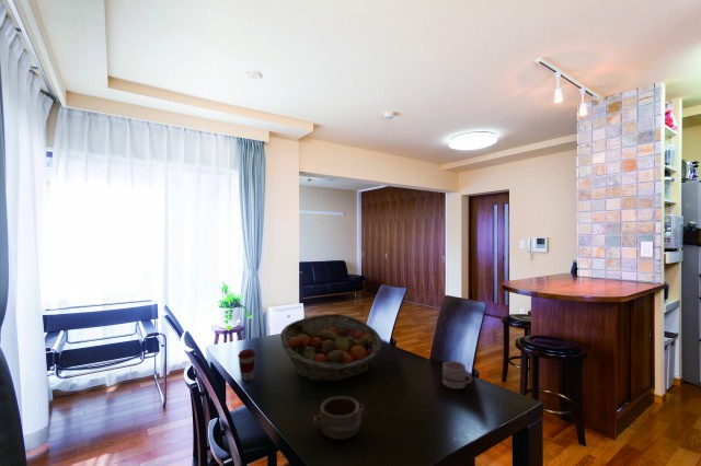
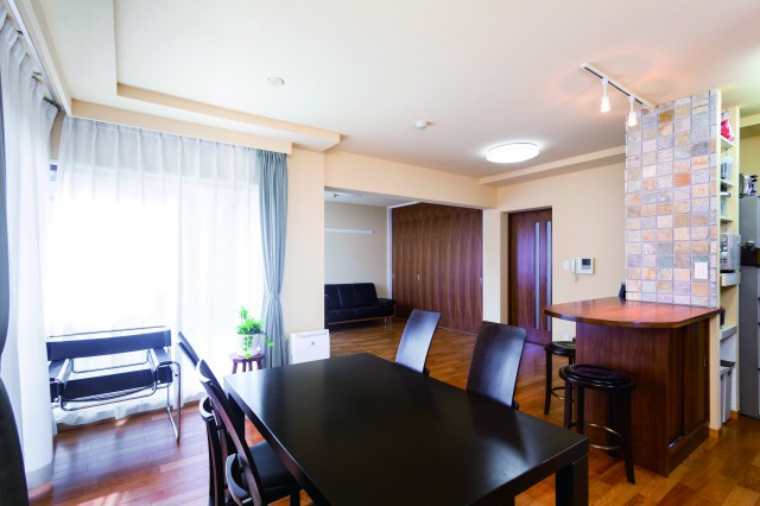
- mug (457, 375)
- coffee cup (246, 364)
- fruit basket (332, 345)
- pottery (340, 417)
